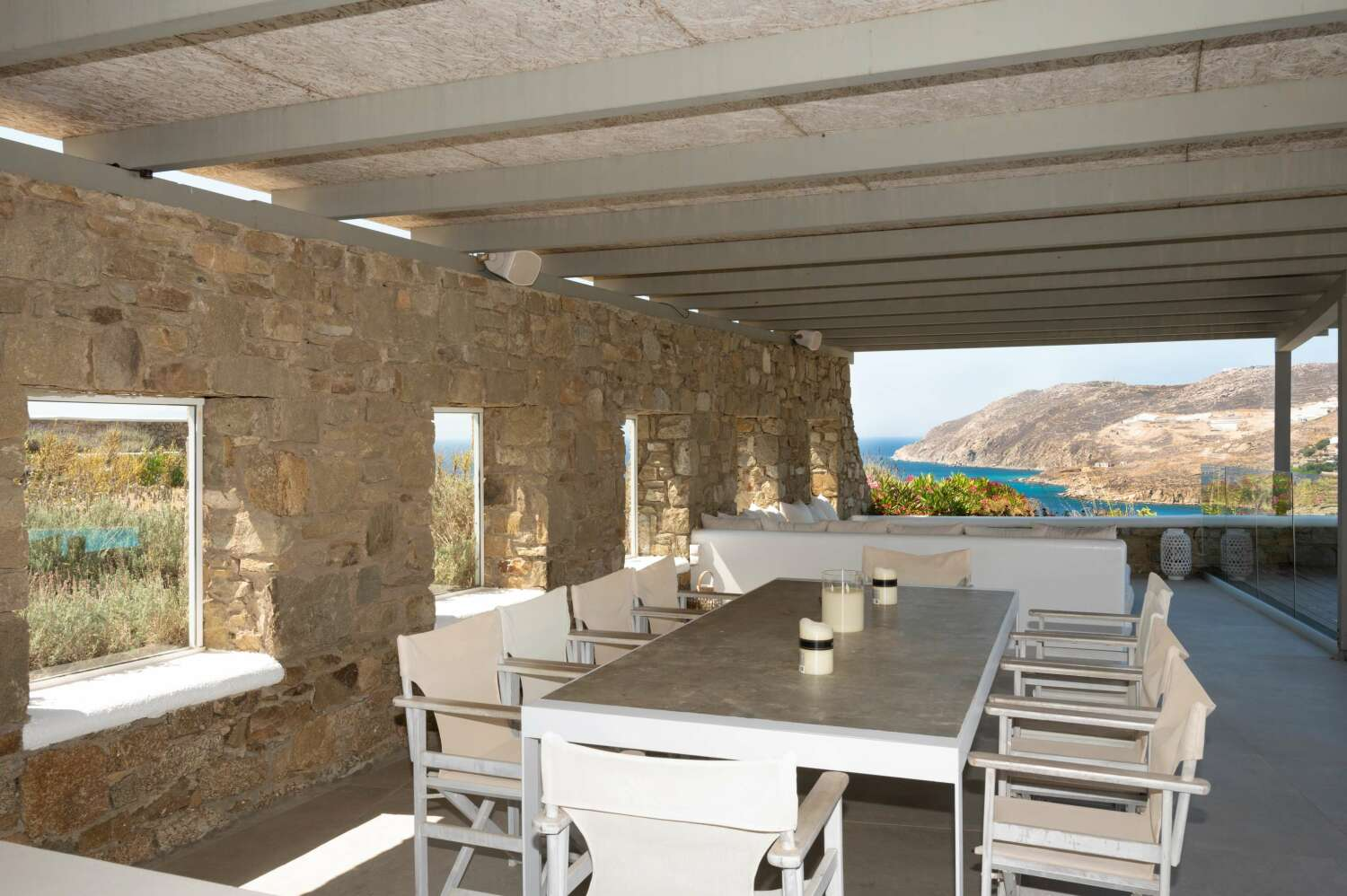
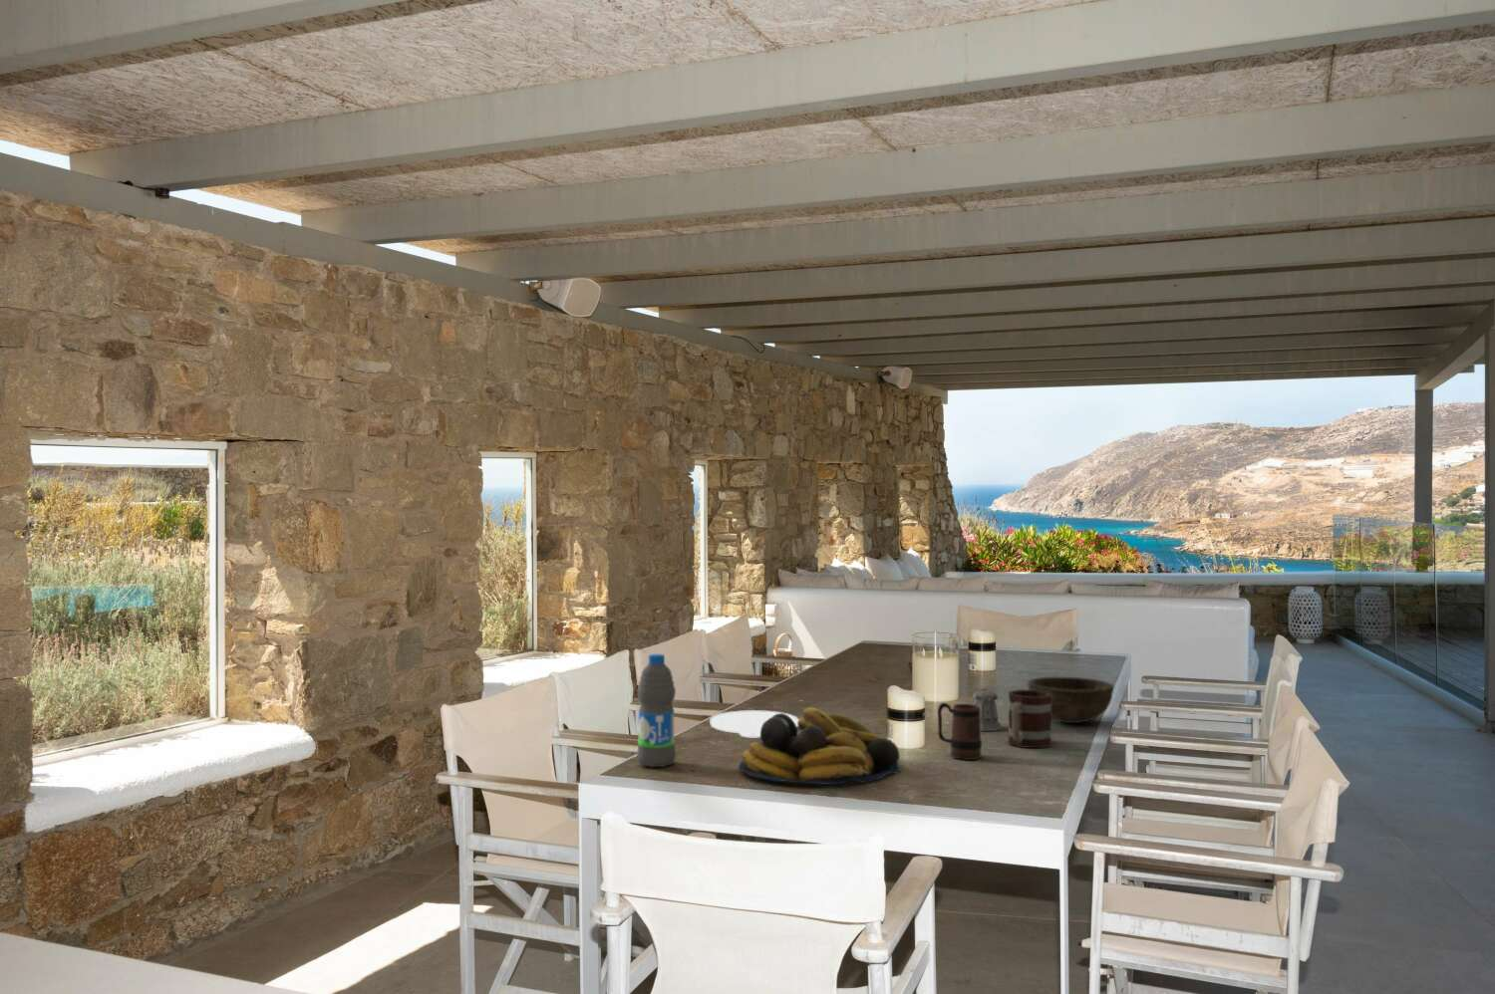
+ water bottle (656, 709)
+ mug (1026, 719)
+ mug (959, 729)
+ bowl (1070, 702)
+ fruit bowl (817, 739)
+ pepper shaker (984, 709)
+ plate (754, 722)
